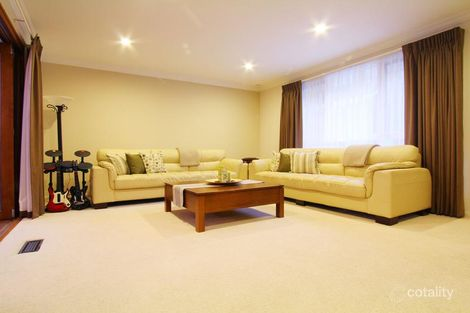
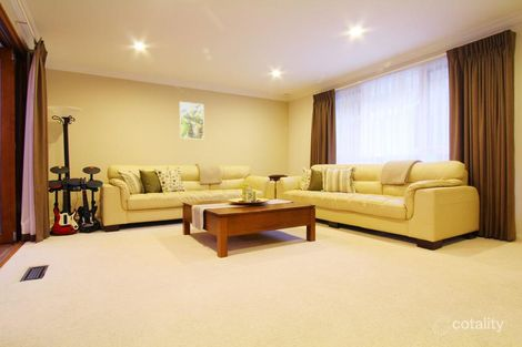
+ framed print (192, 121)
